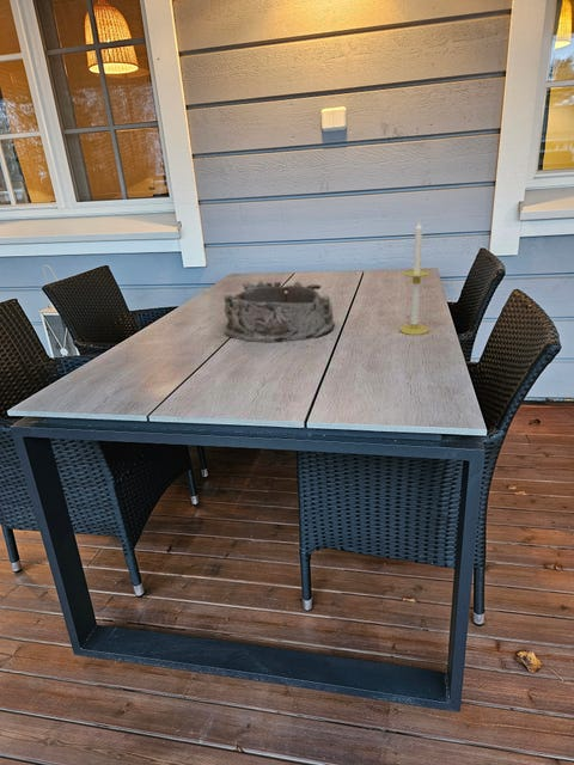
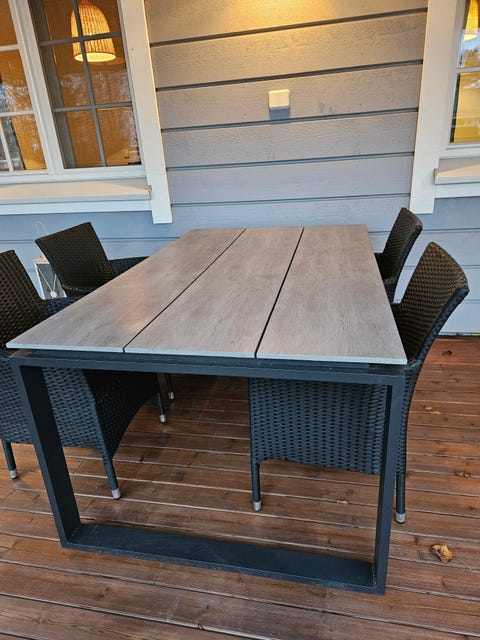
- candle (416, 277)
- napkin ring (276, 307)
